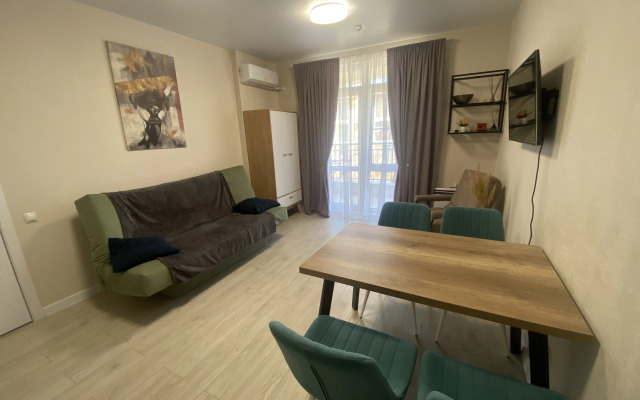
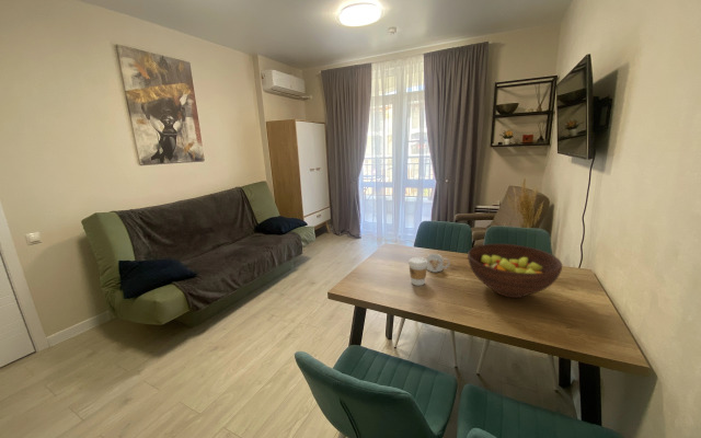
+ mug (437, 263)
+ coffee cup (417, 270)
+ fruit bowl (509, 274)
